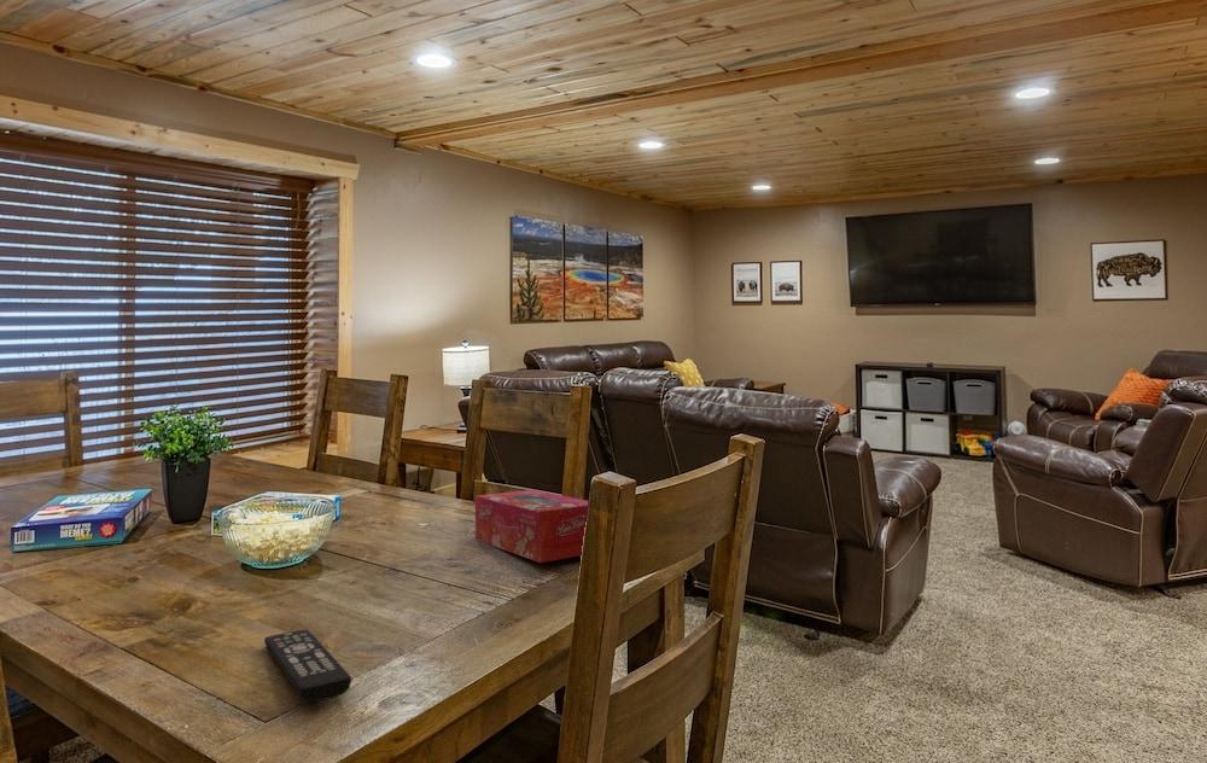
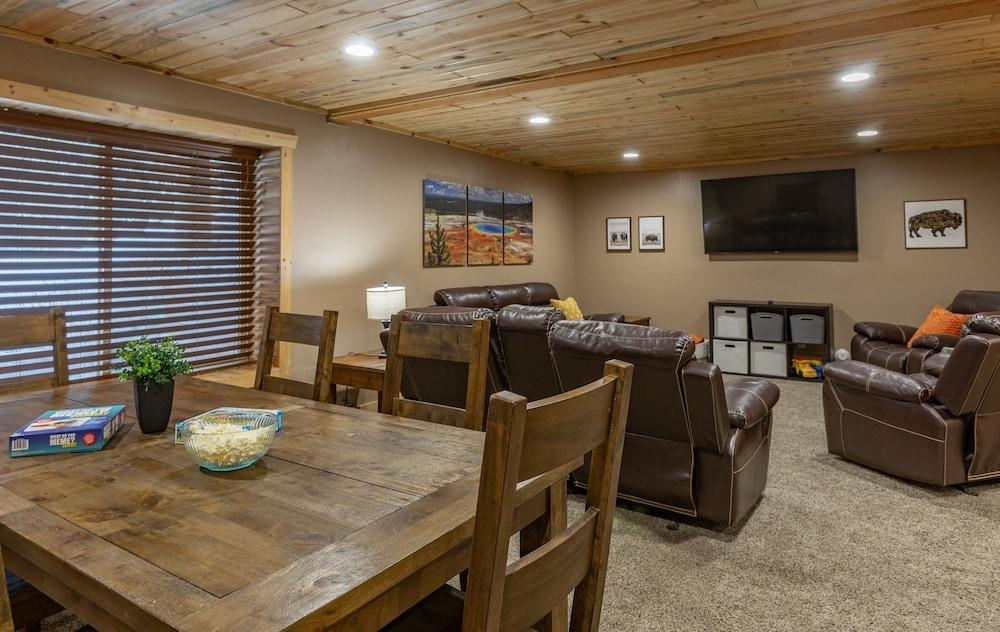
- remote control (304, 662)
- tissue box (536, 522)
